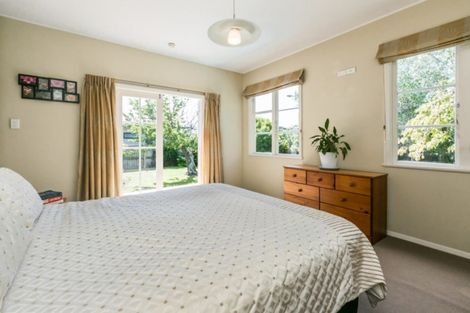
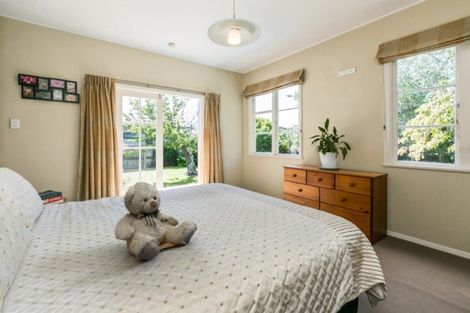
+ teddy bear (151, 214)
